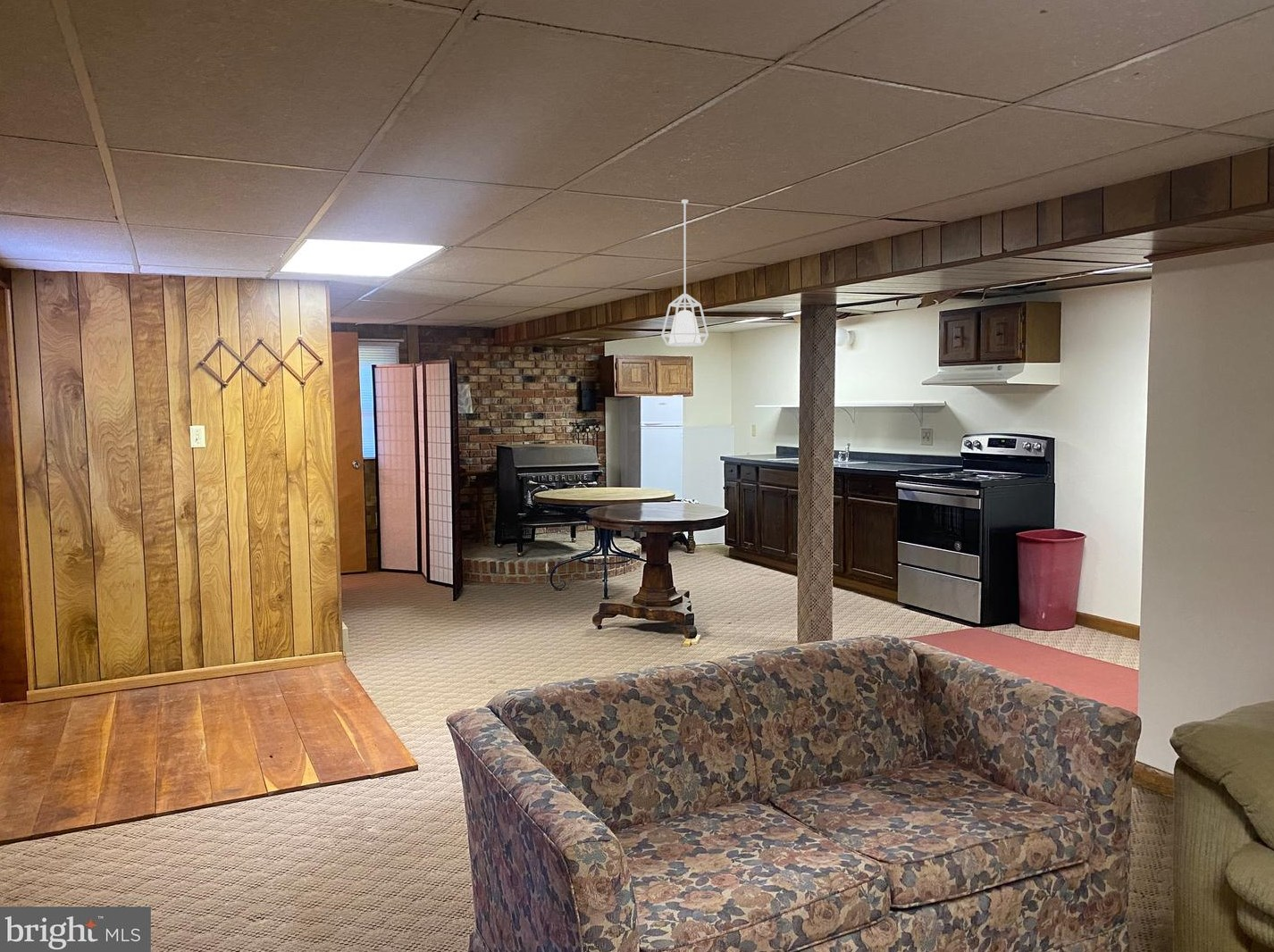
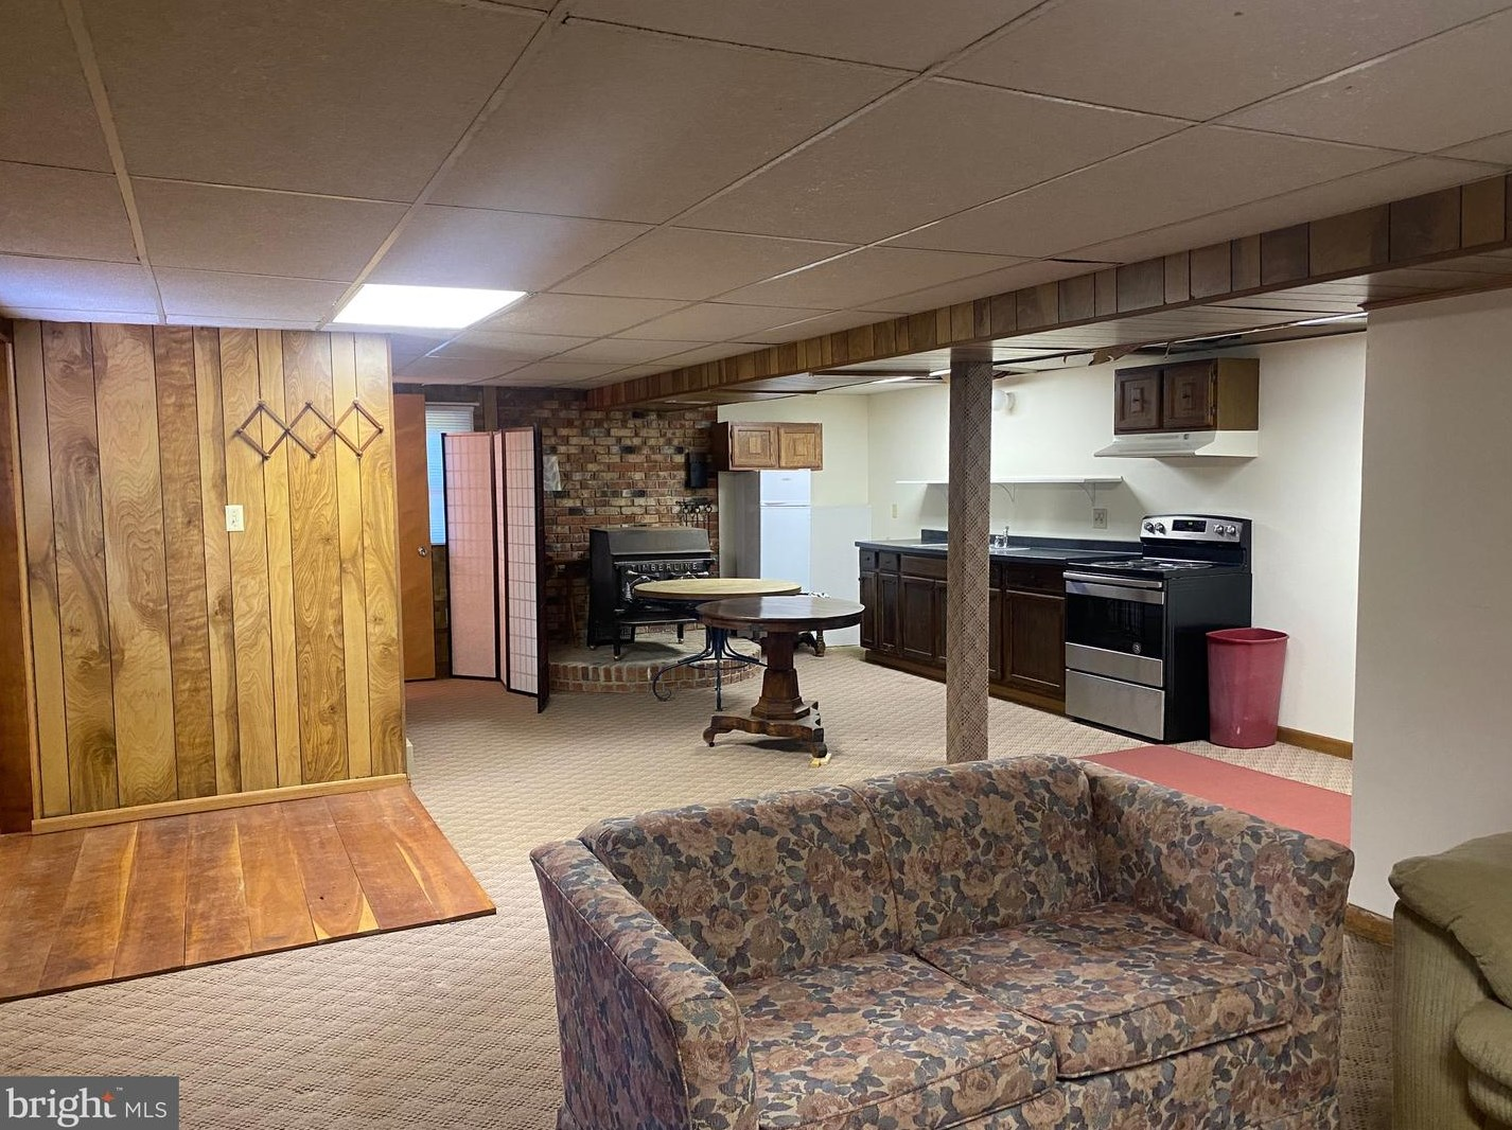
- pendant lamp (684, 272)
